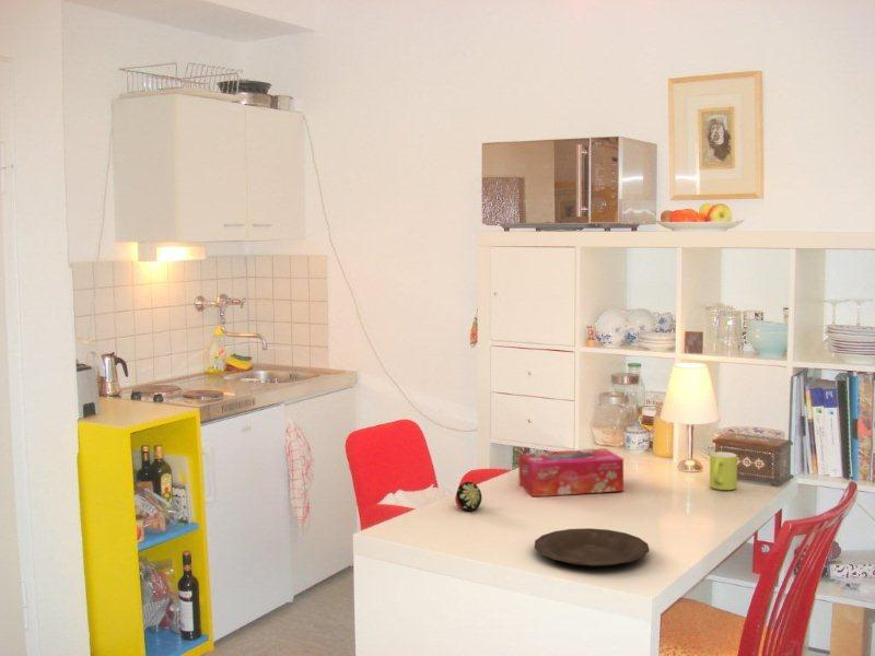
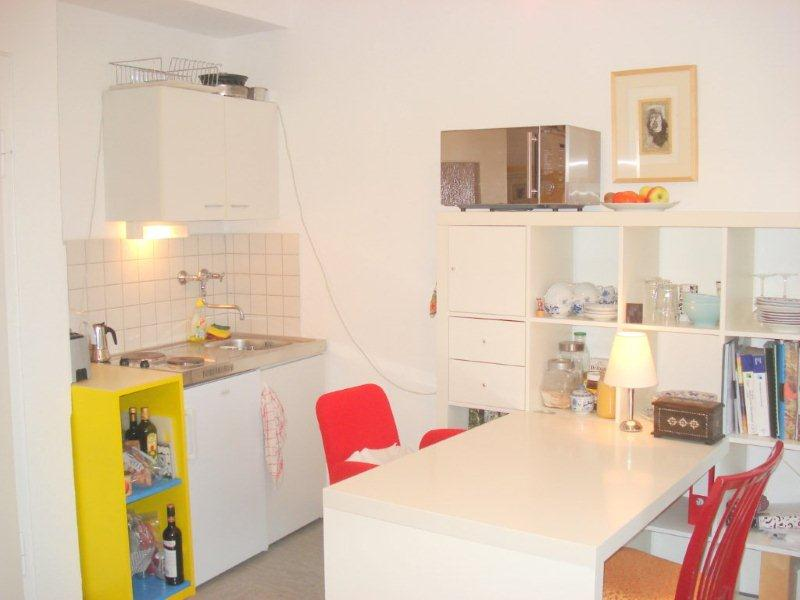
- mug (721, 472)
- plate (591, 550)
- tissue box (570, 471)
- fruit (466, 495)
